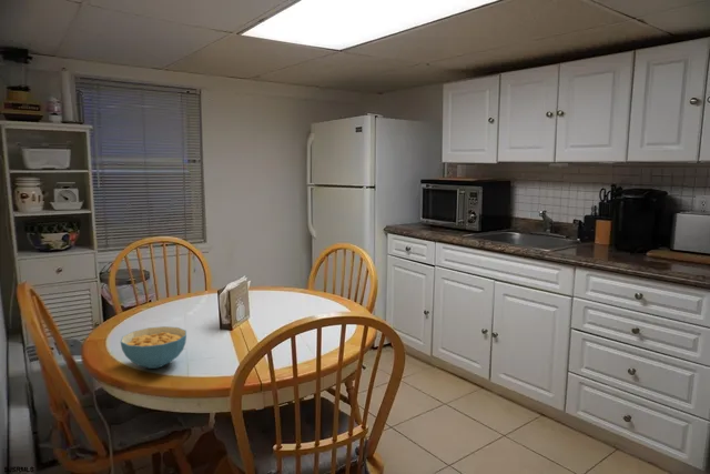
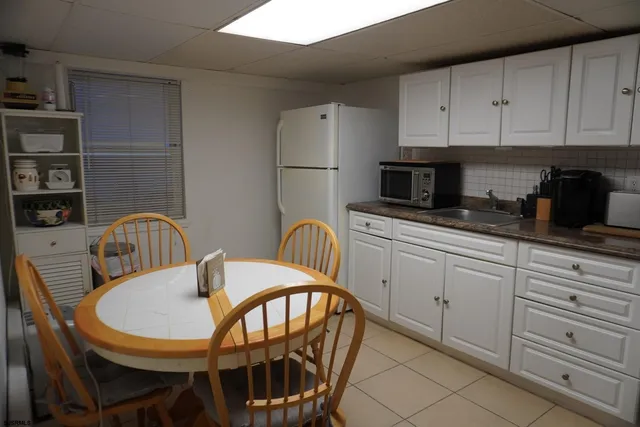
- cereal bowl (154, 350)
